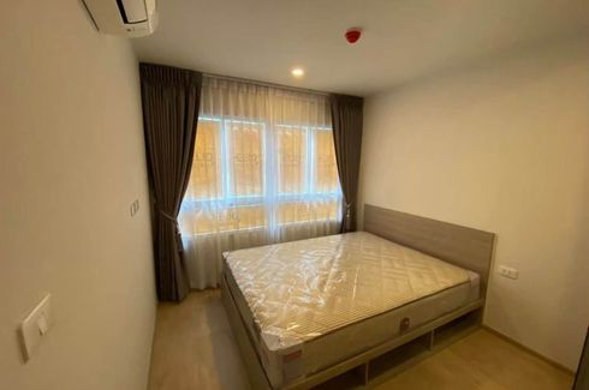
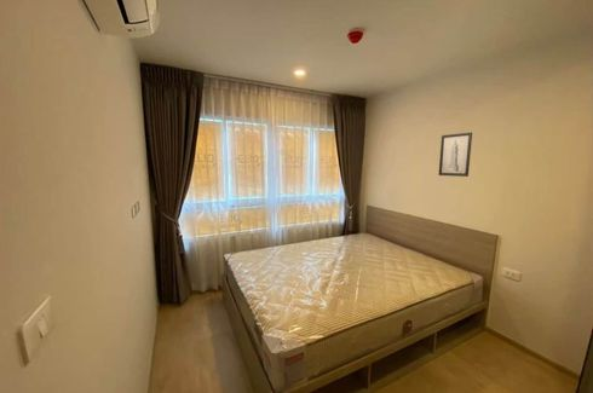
+ wall art (454, 155)
